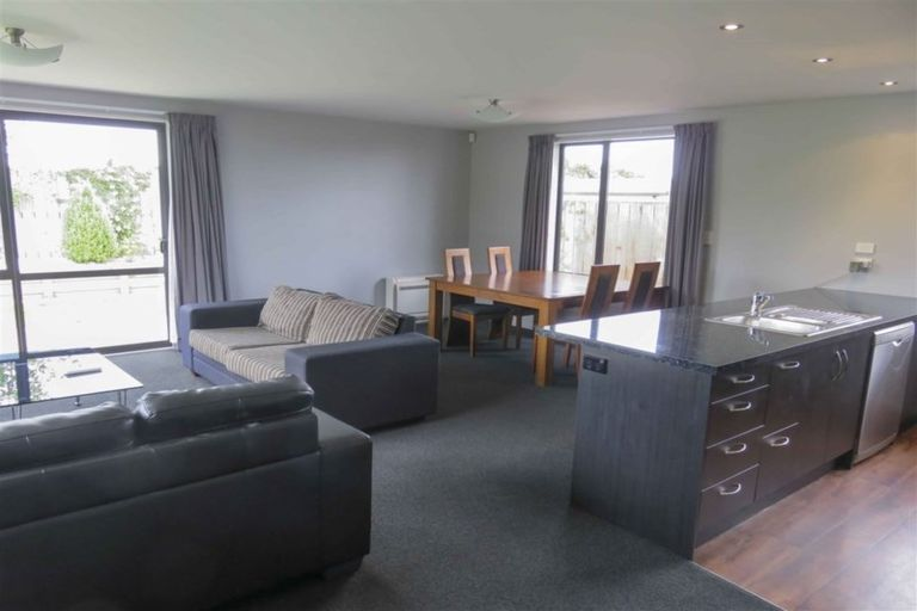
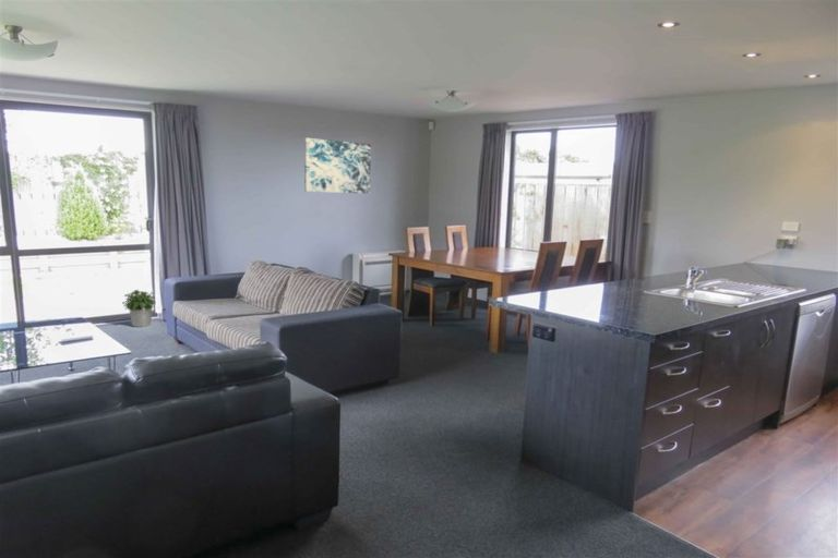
+ wall art (338, 167)
+ potted plant (139, 307)
